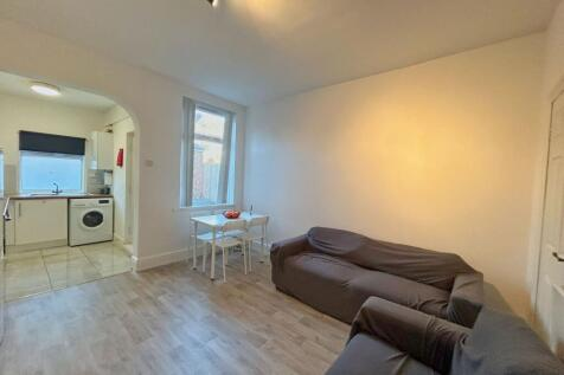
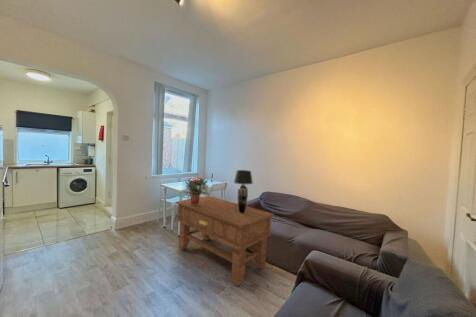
+ potted plant (194, 190)
+ table lamp (242, 191)
+ side table (220, 232)
